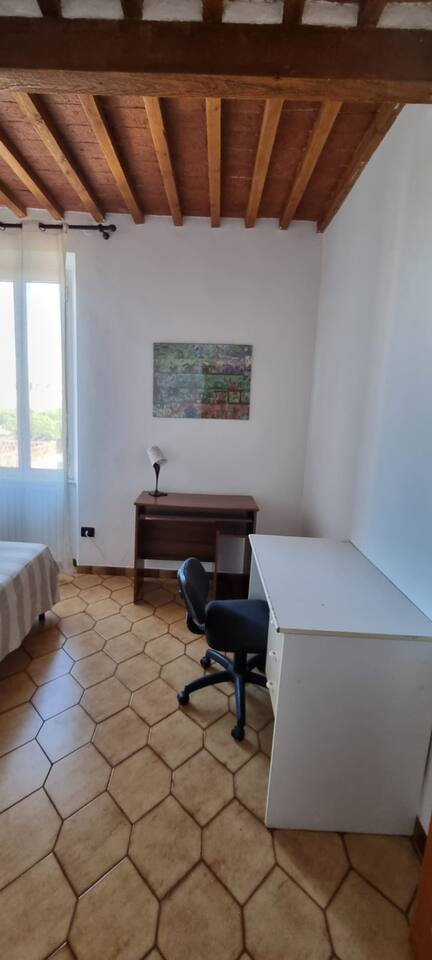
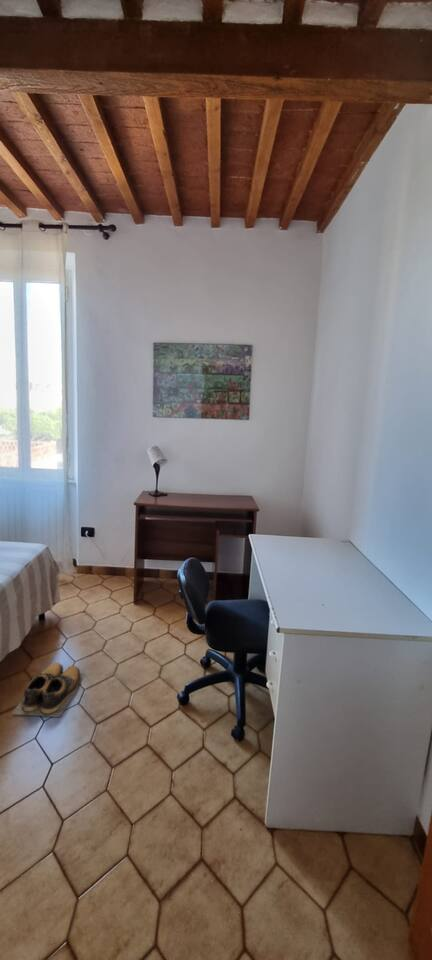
+ shoes (51, 682)
